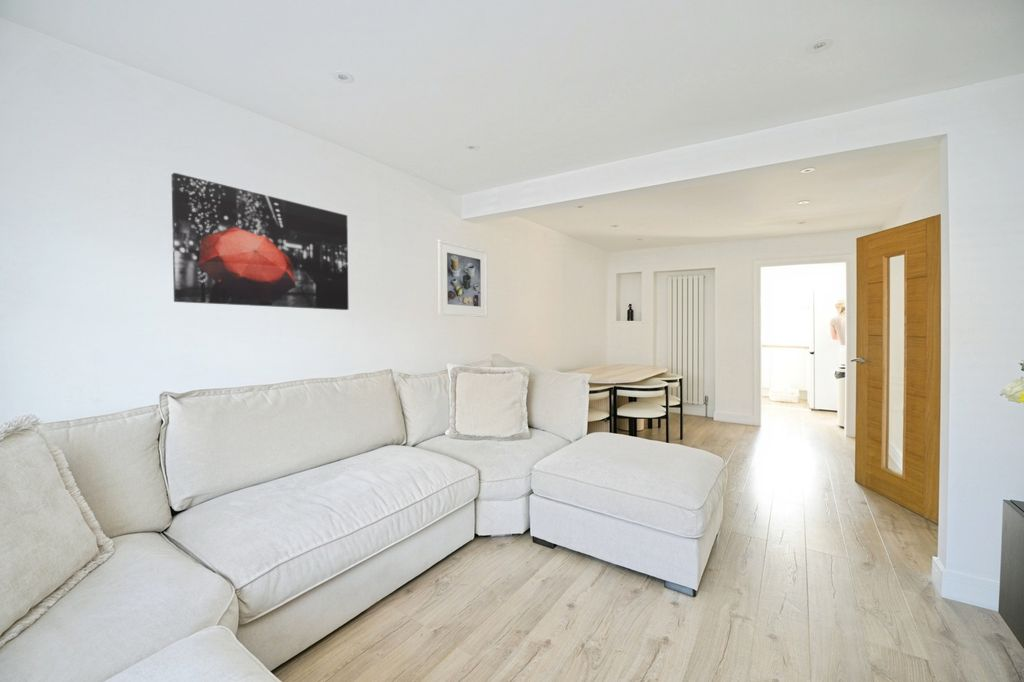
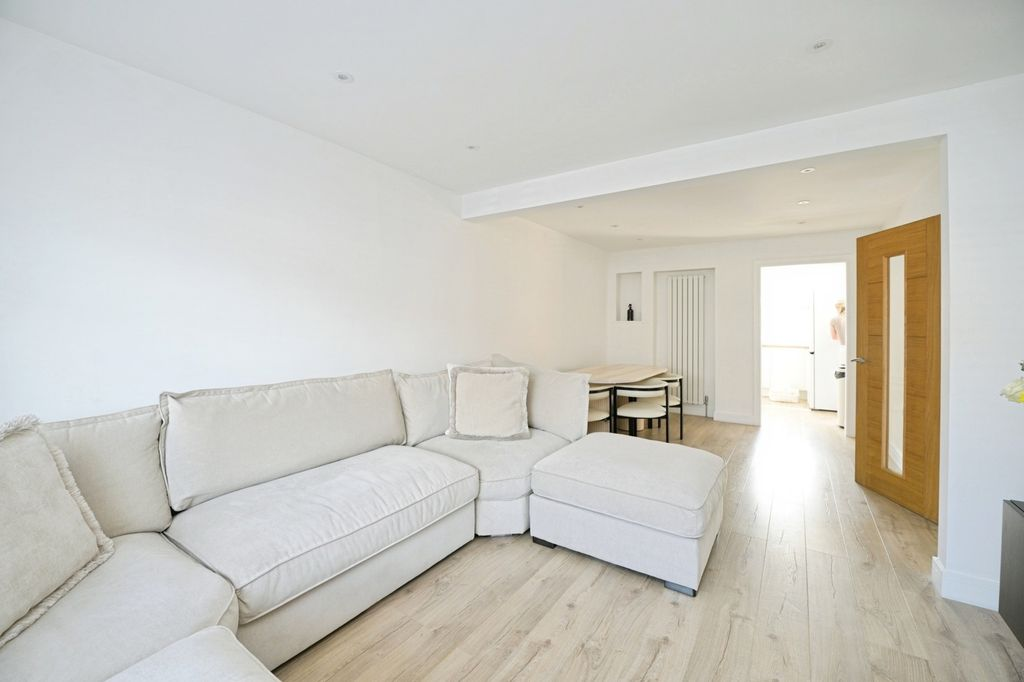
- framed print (464, 280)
- wall art (273, 252)
